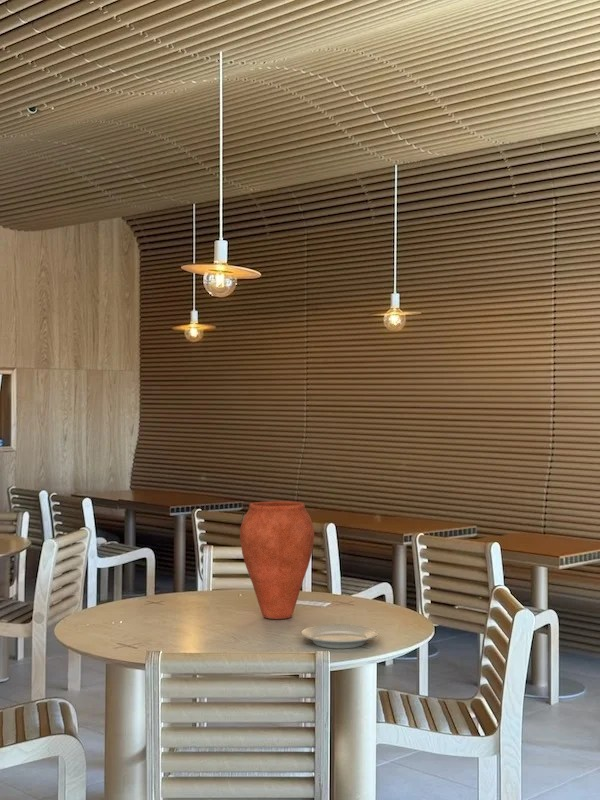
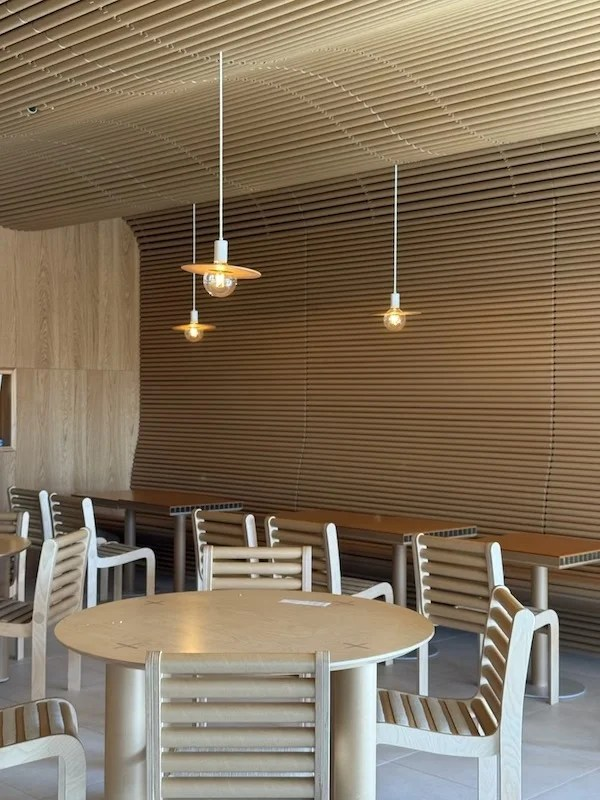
- plate (339, 637)
- vase (277, 560)
